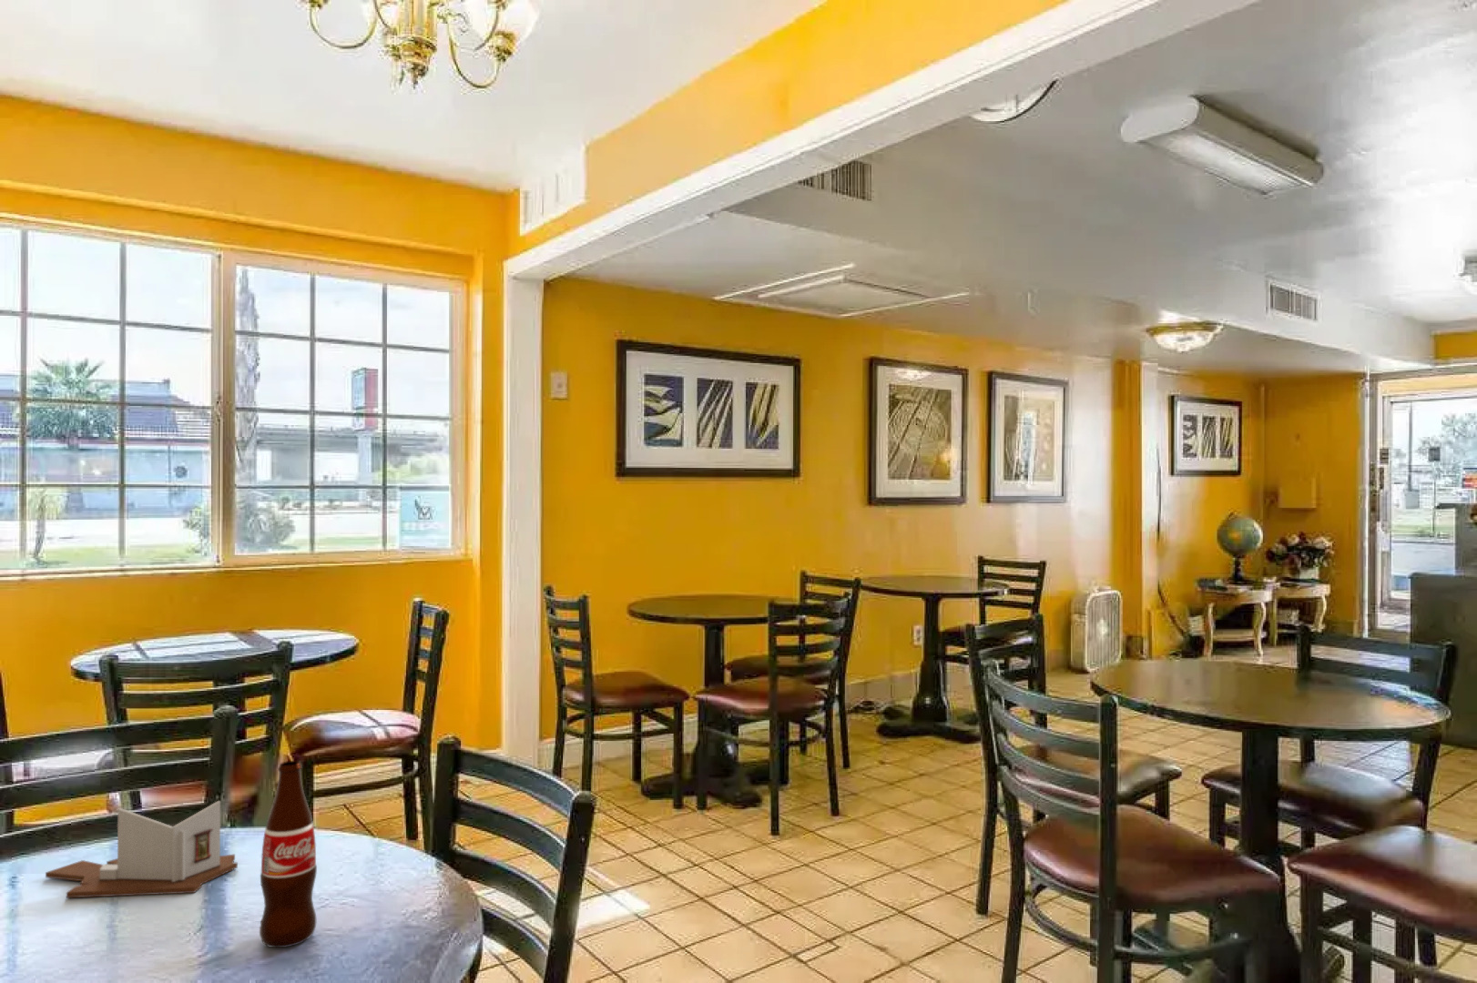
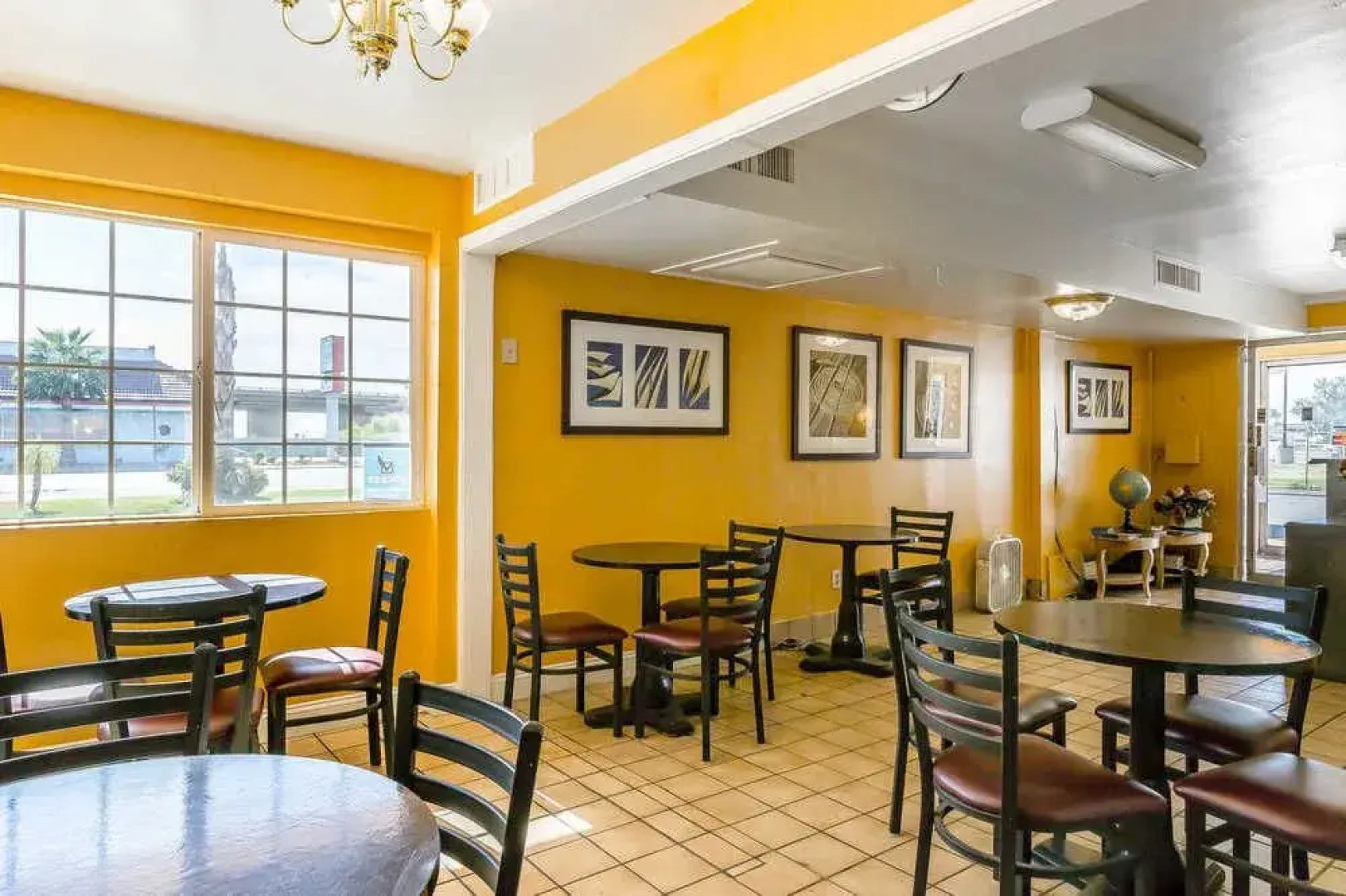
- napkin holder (147, 837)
- bottle (289, 850)
